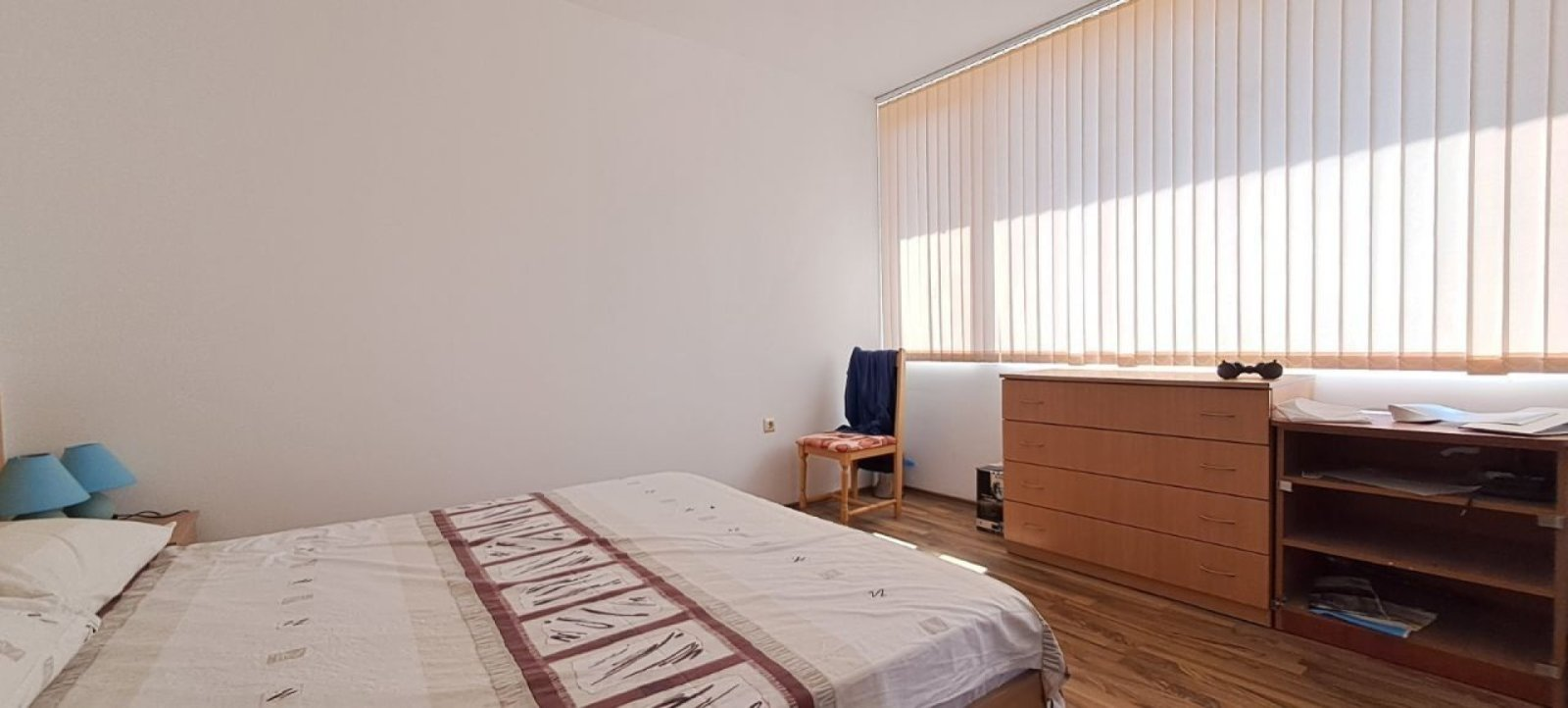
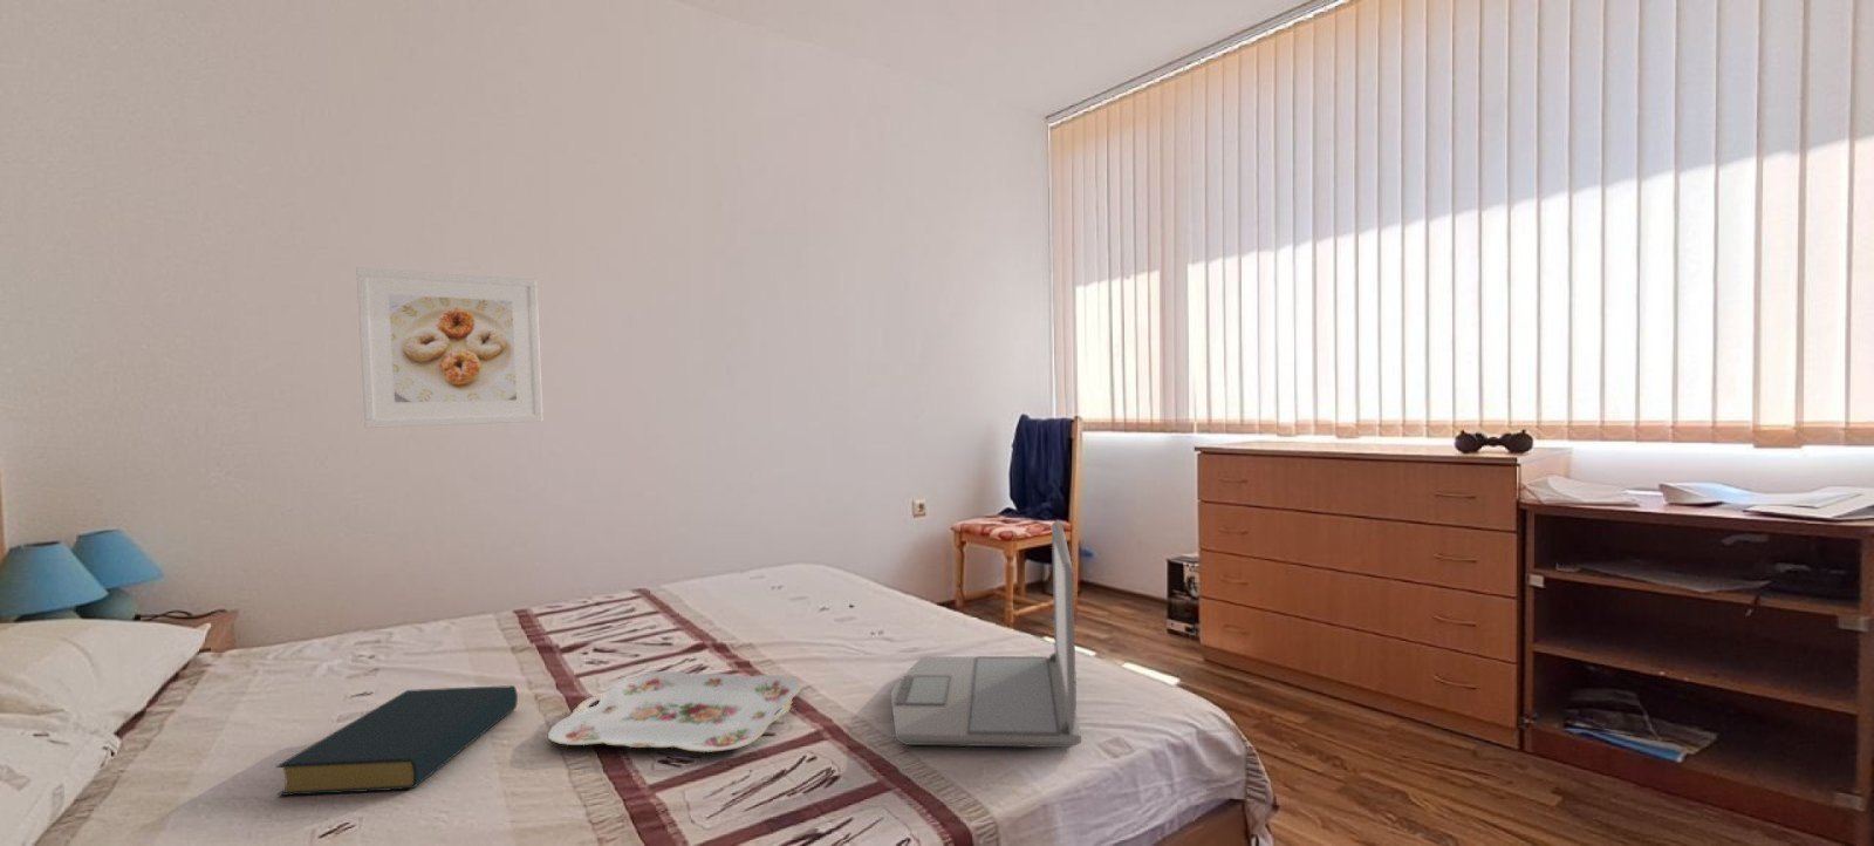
+ laptop (978, 656)
+ hardback book (411, 734)
+ serving tray (682, 709)
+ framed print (455, 349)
